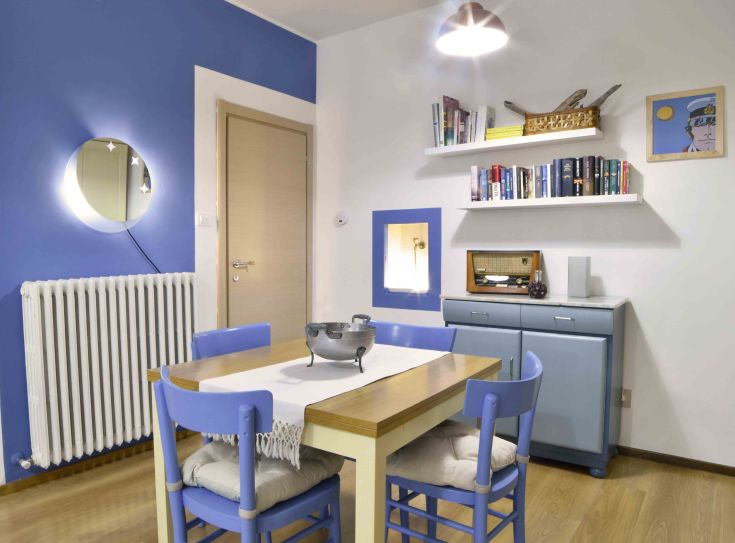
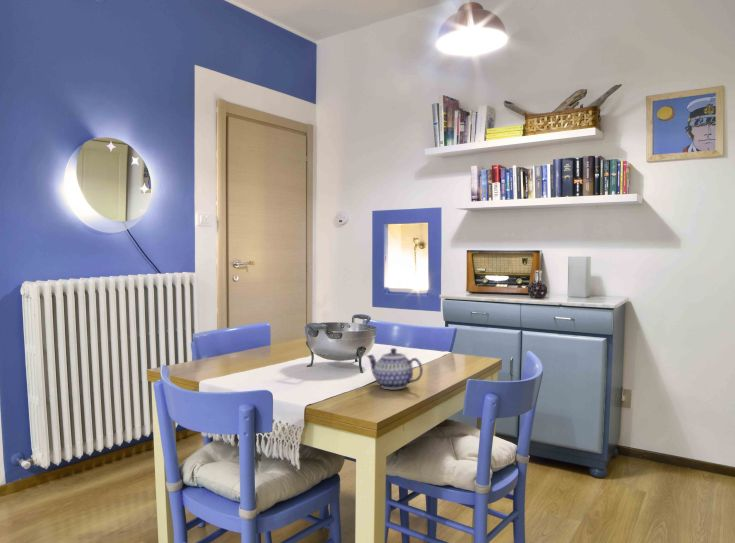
+ teapot (393, 367)
